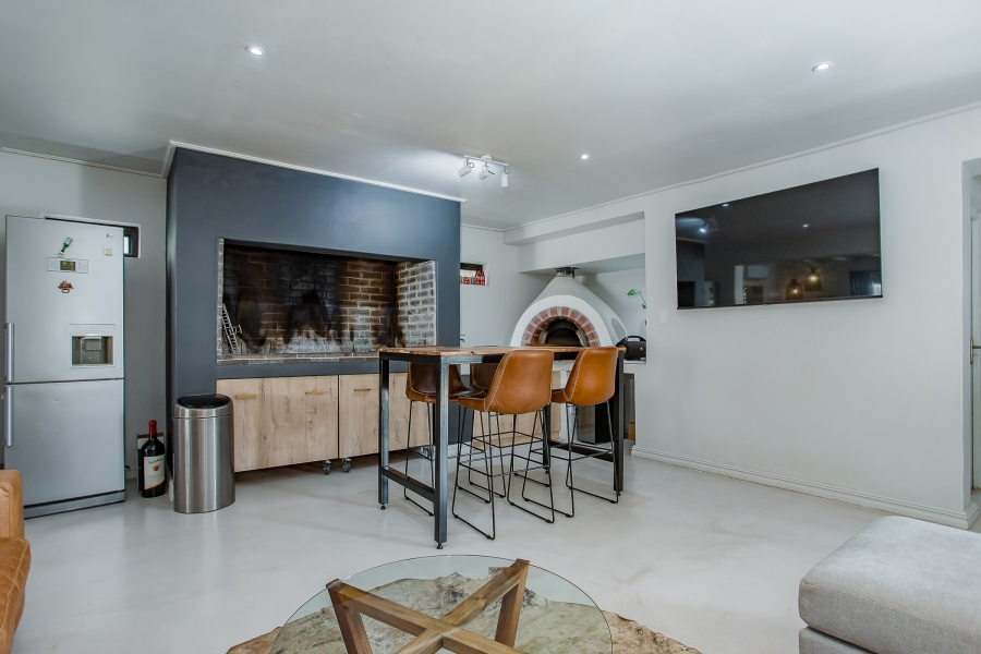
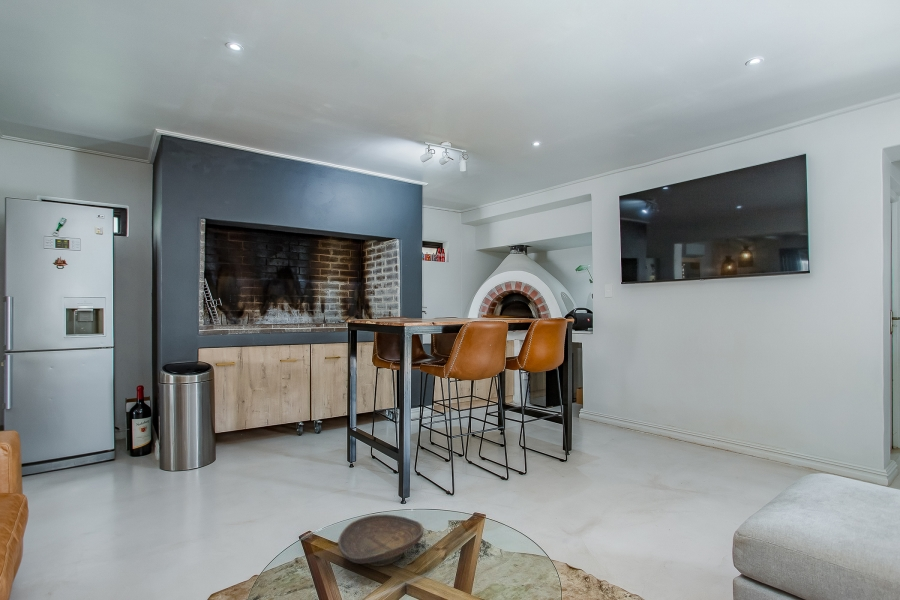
+ decorative bowl (381, 542)
